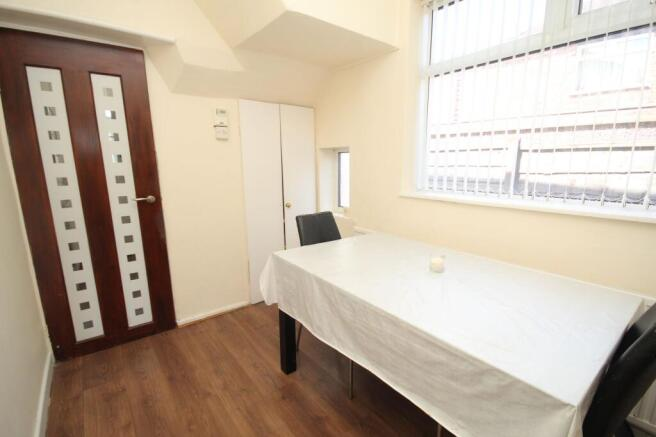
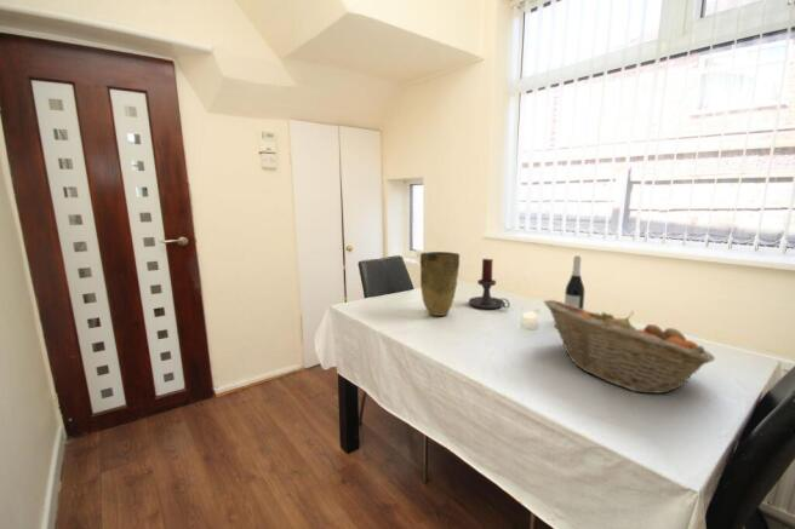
+ vase (439, 282)
+ fruit basket (616, 337)
+ wine bottle (574, 289)
+ candle holder (491, 282)
